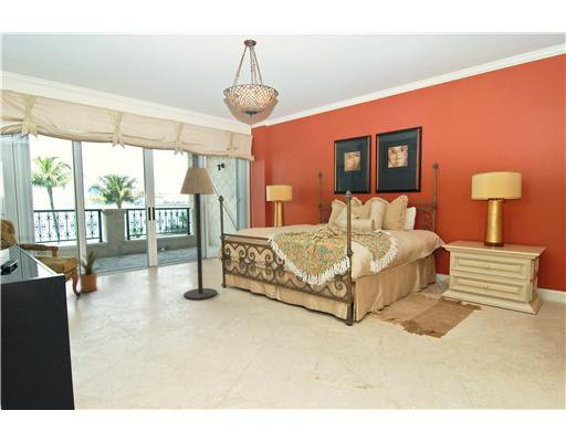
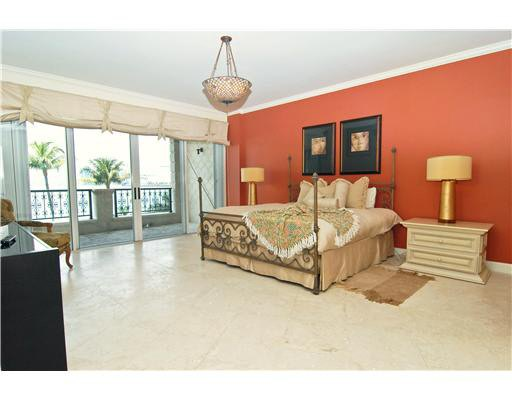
- floor lamp (198, 232)
- house plant (86, 269)
